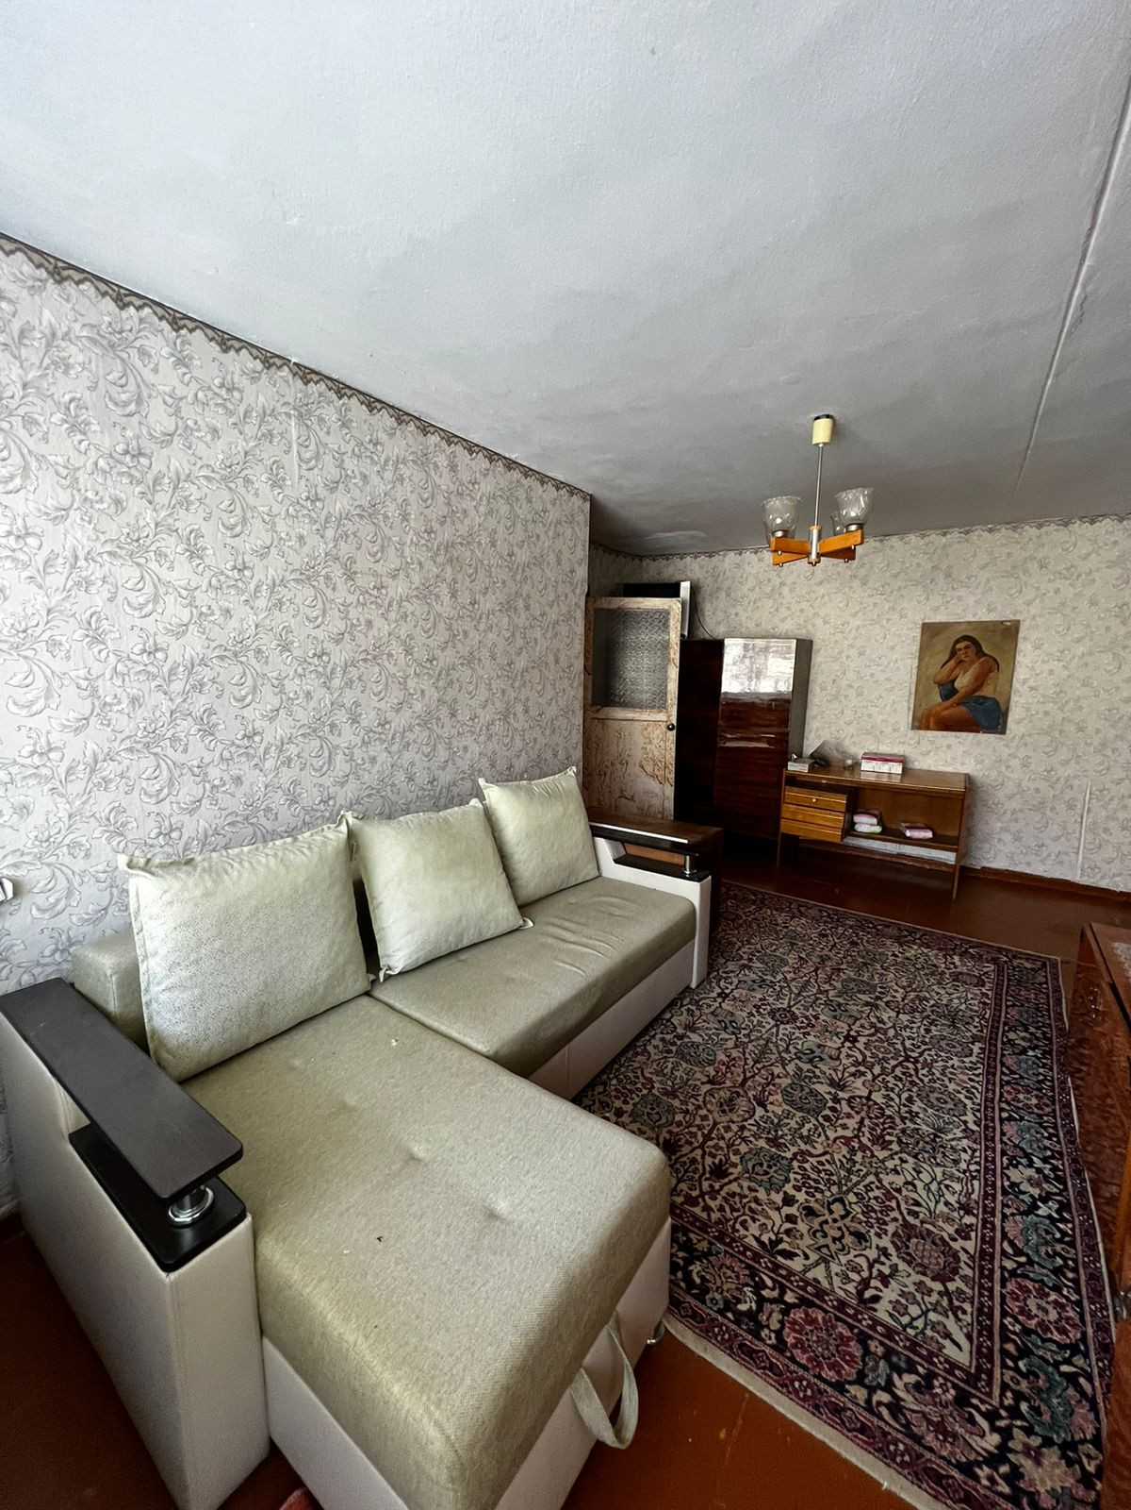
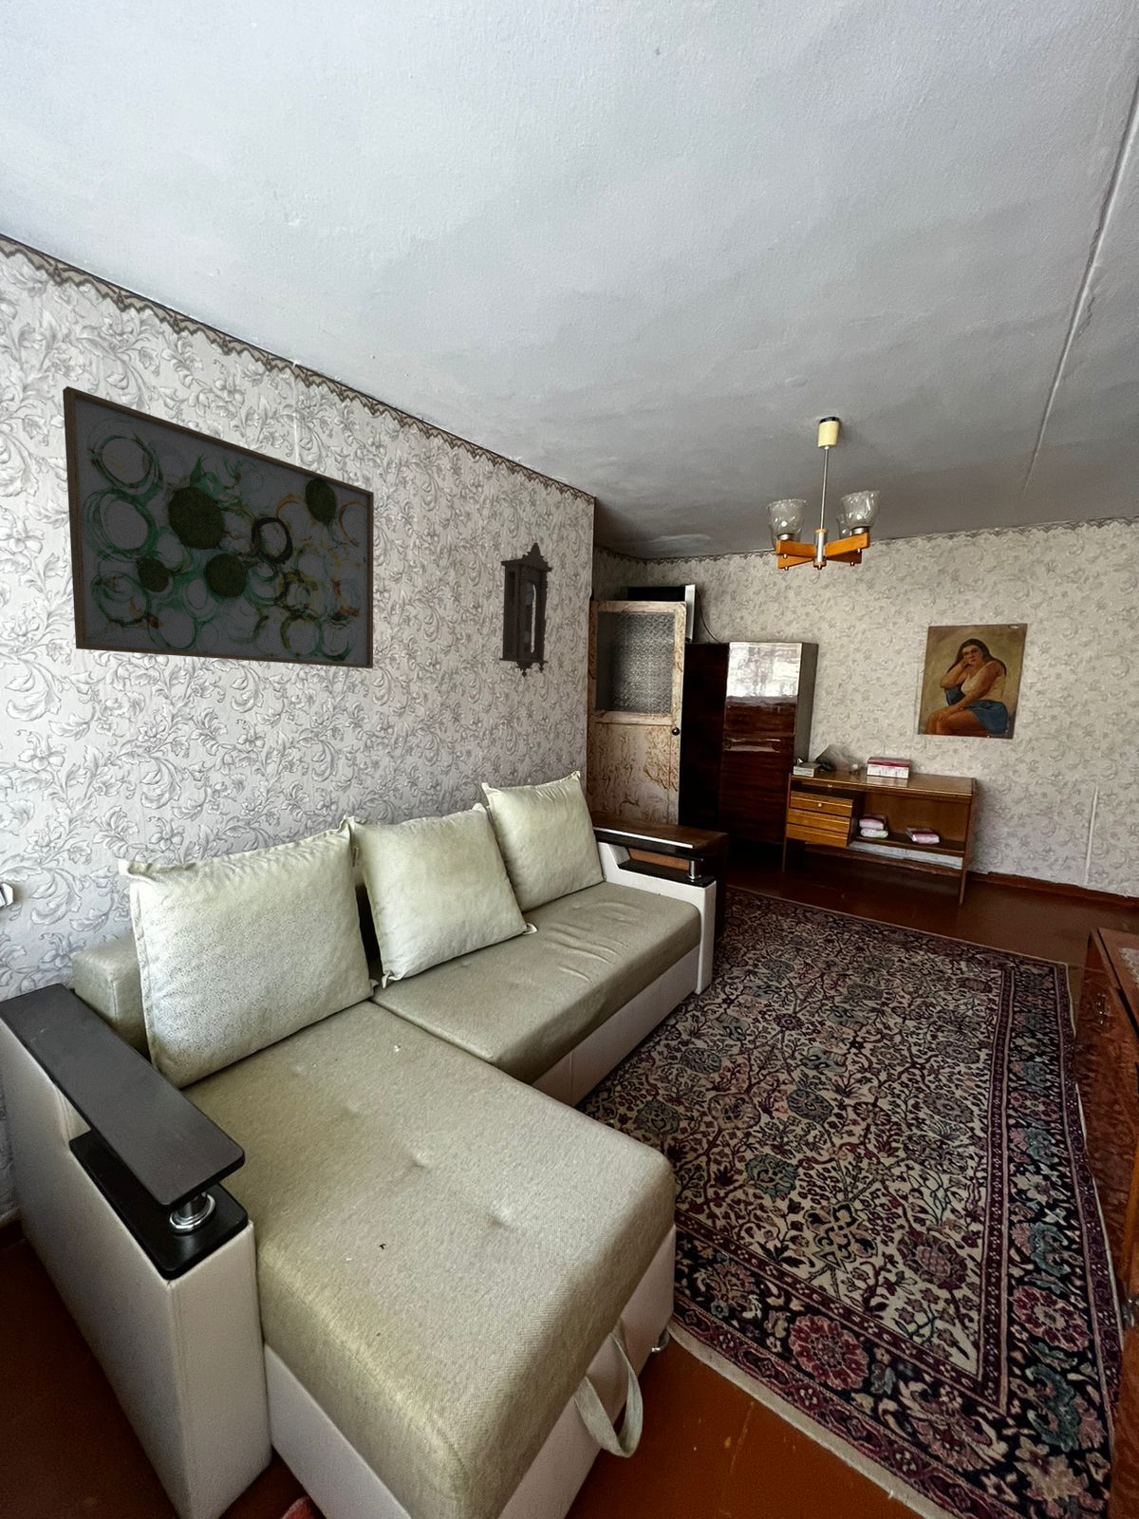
+ pendulum clock (525, 611)
+ wall art (250, 557)
